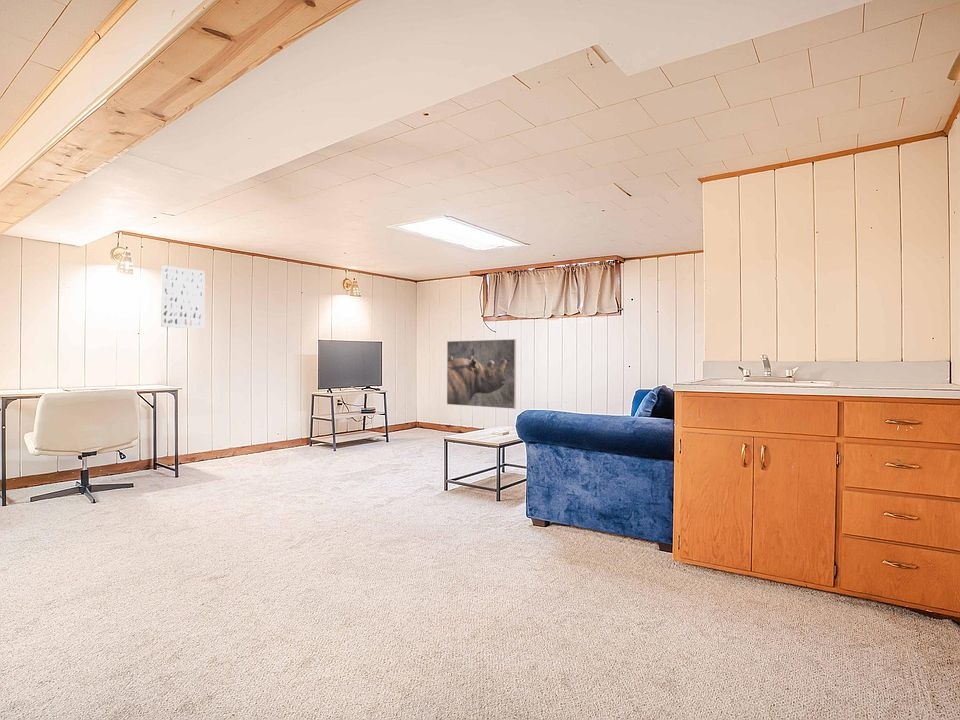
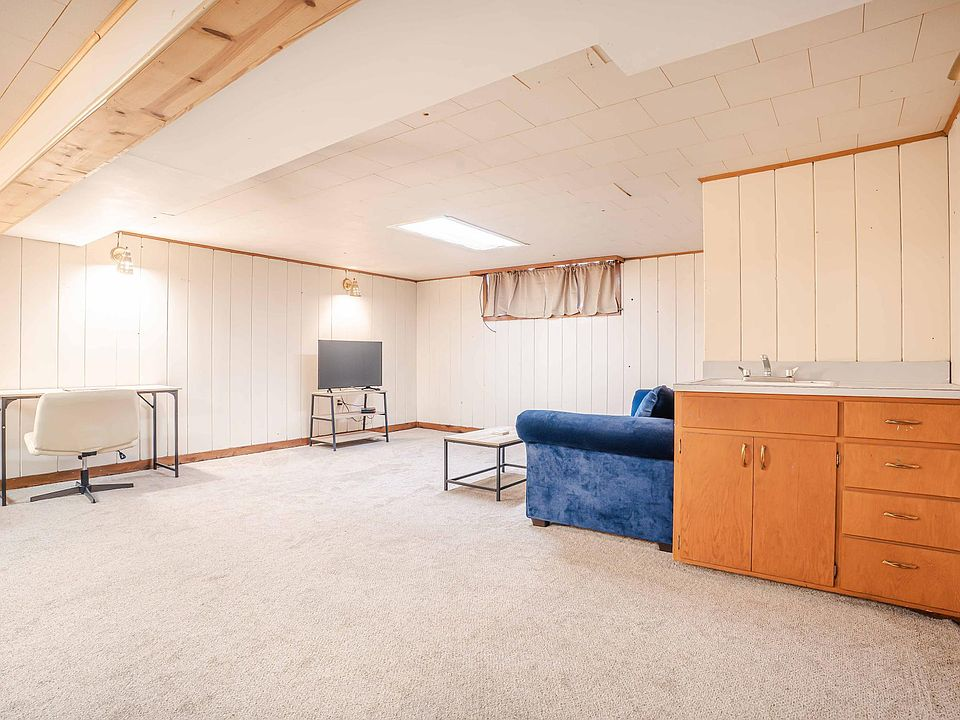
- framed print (479, 373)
- wall art (183, 298)
